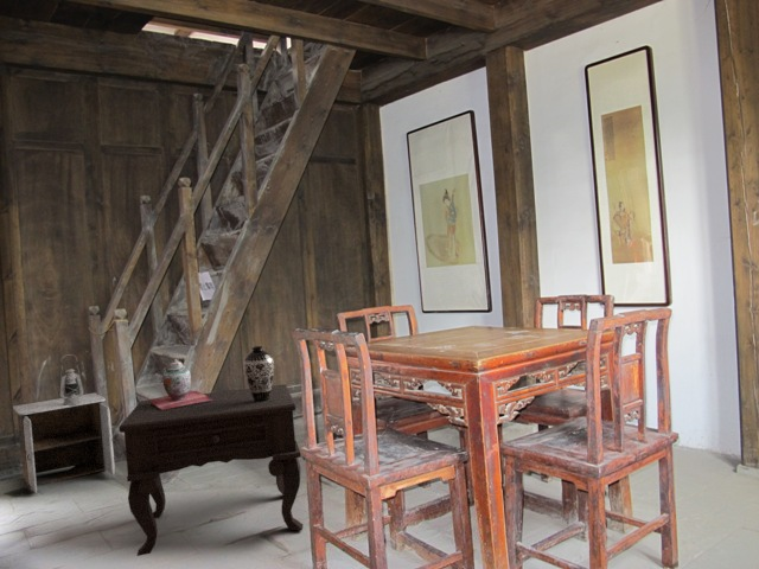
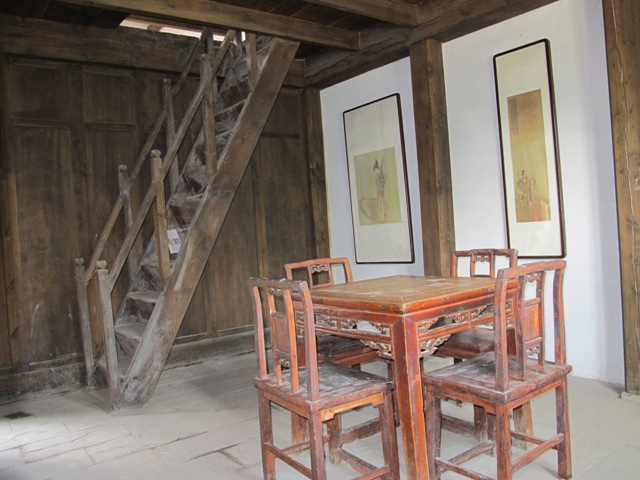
- decorative vase (260, 376)
- nightstand (65, 440)
- lantern (70, 378)
- side table (217, 460)
- ginger jar (178, 383)
